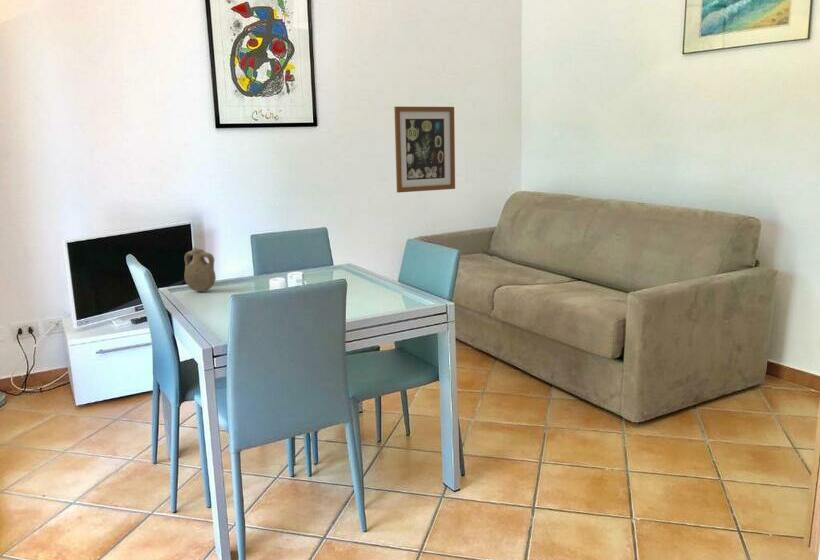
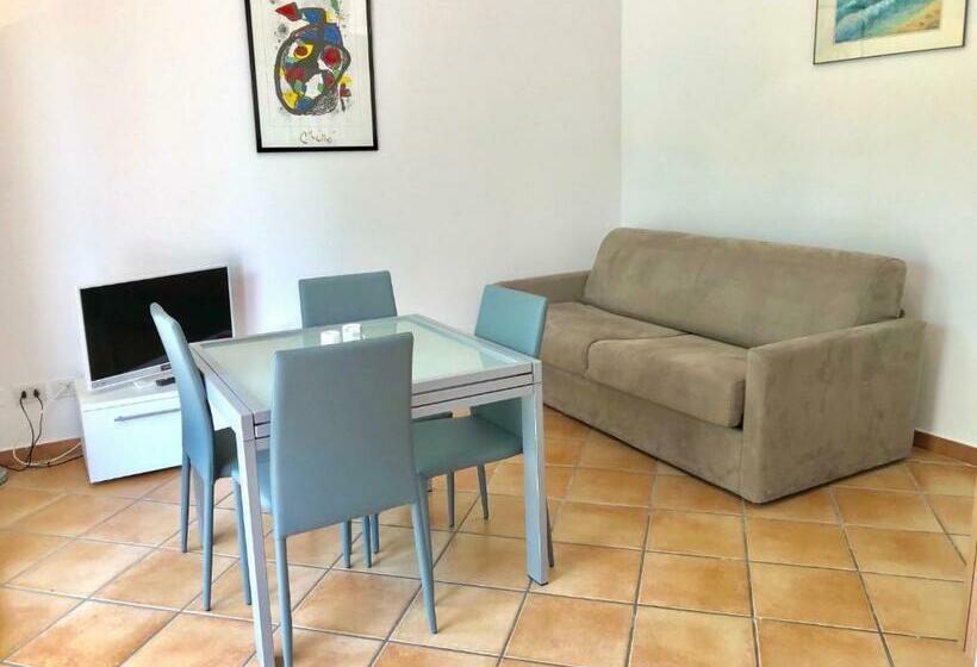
- pilgrim flask (199, 269)
- wall art (425, 149)
